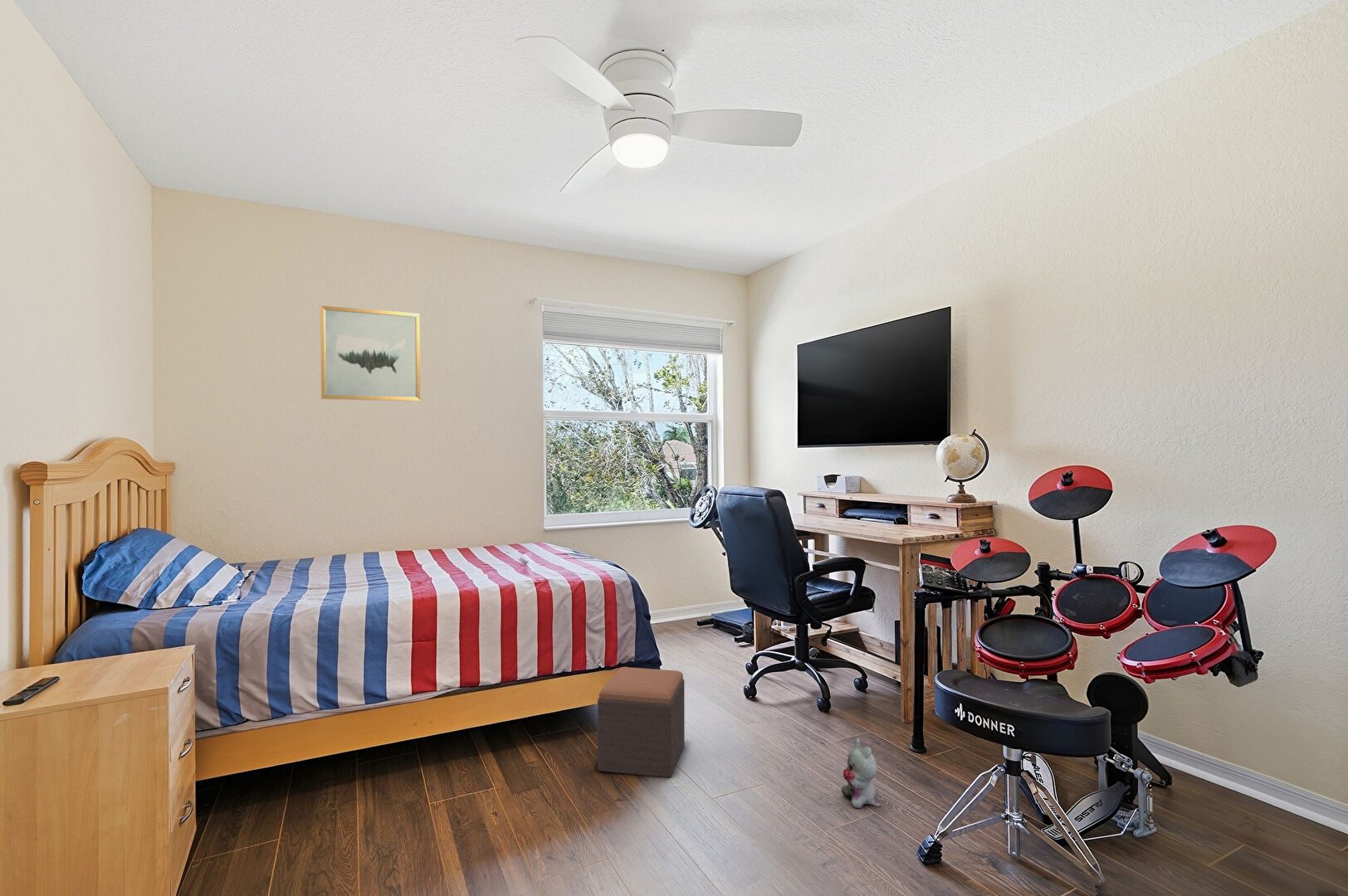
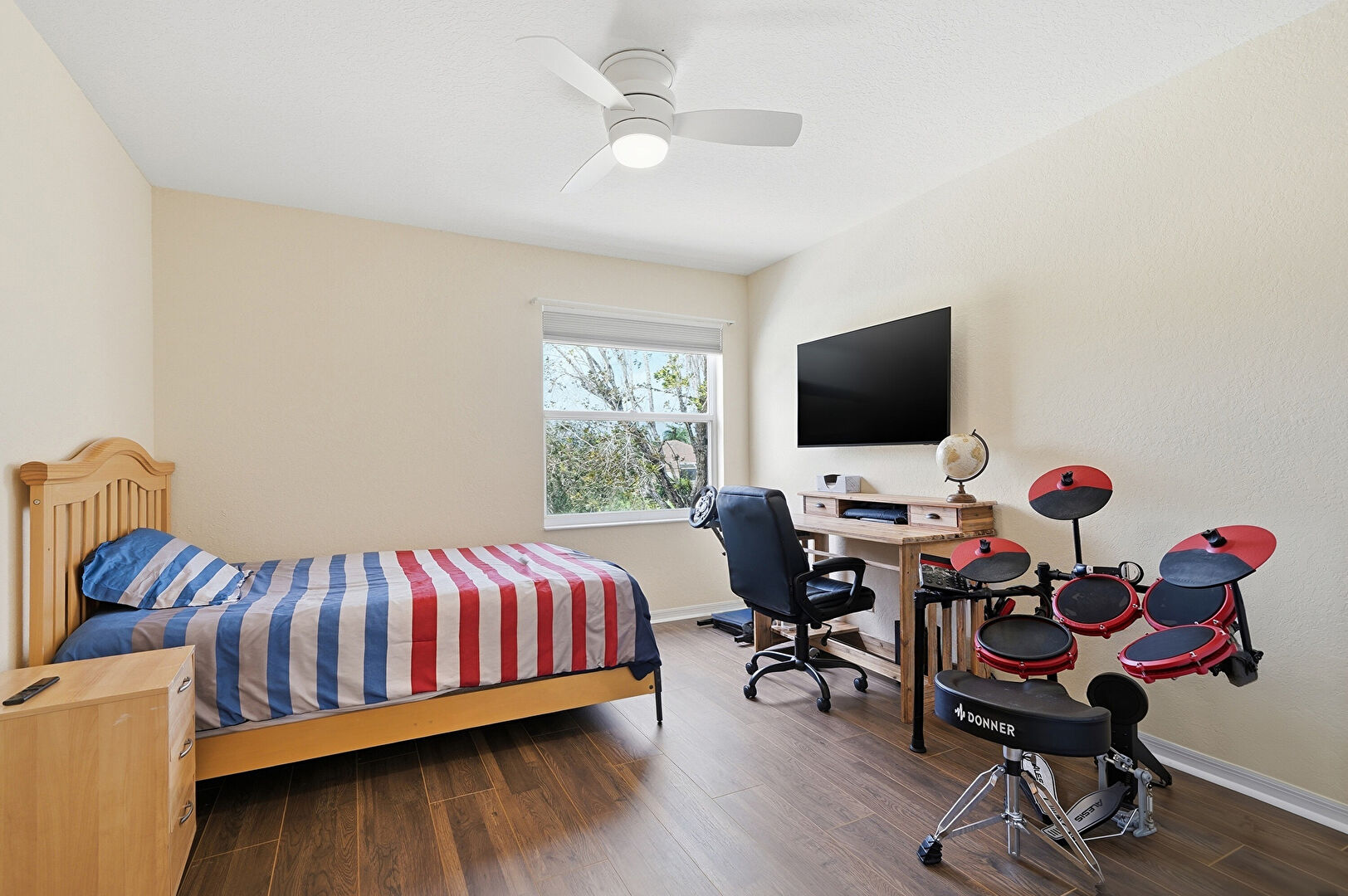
- wall art (371, 355)
- footstool (642, 718)
- plush toy (860, 771)
